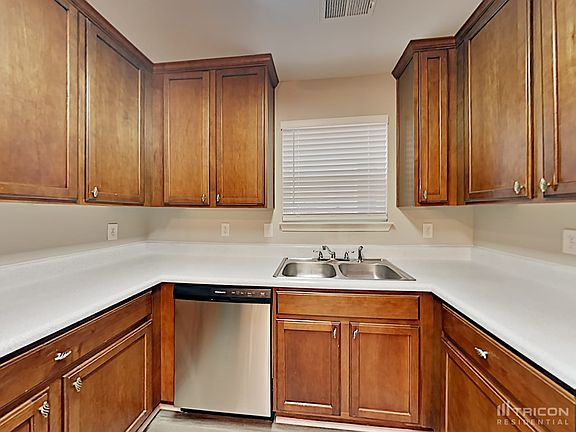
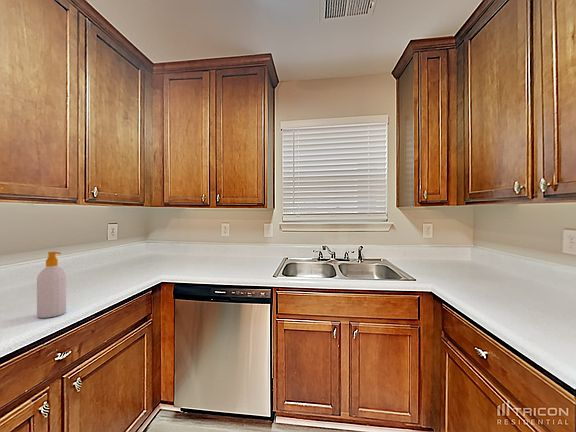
+ soap bottle (52, 283)
